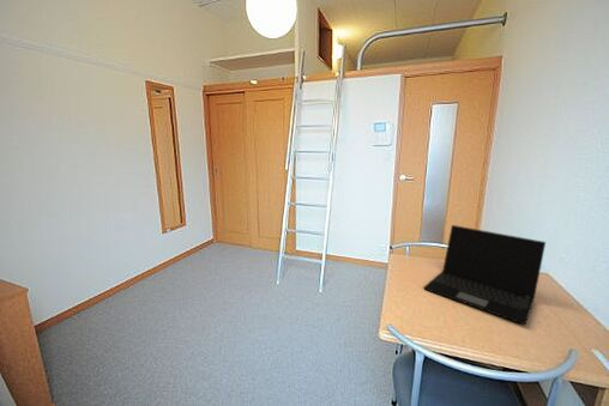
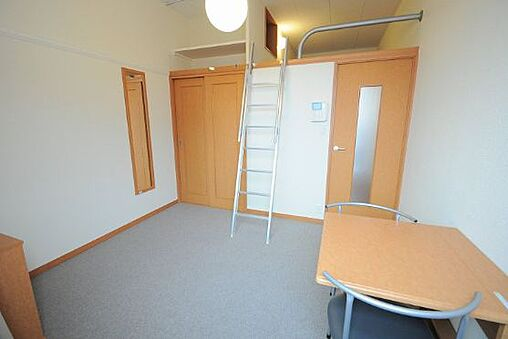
- laptop (482, 266)
